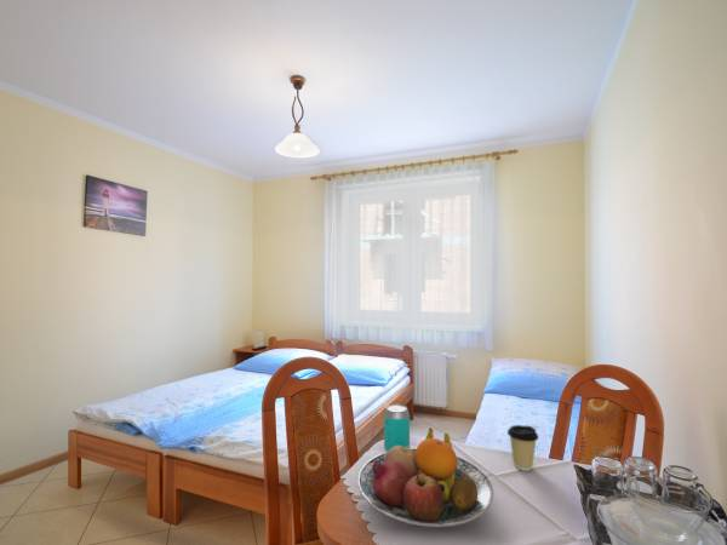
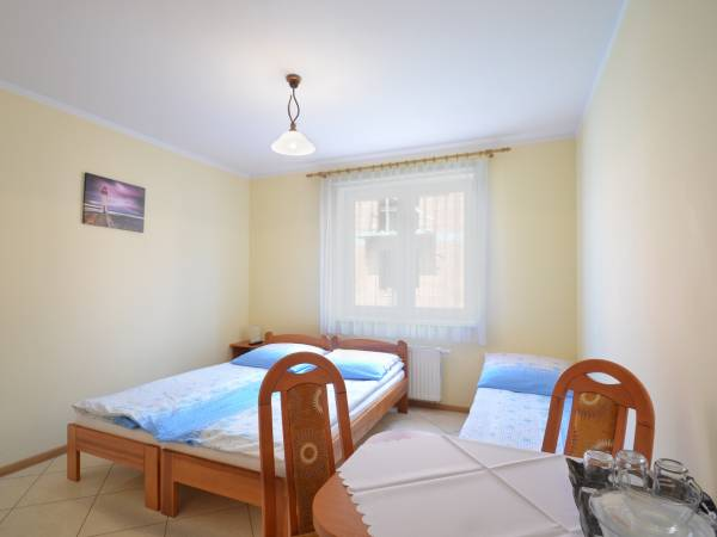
- beverage can (396, 429)
- fruit bowl (423, 474)
- coffee cup (522, 447)
